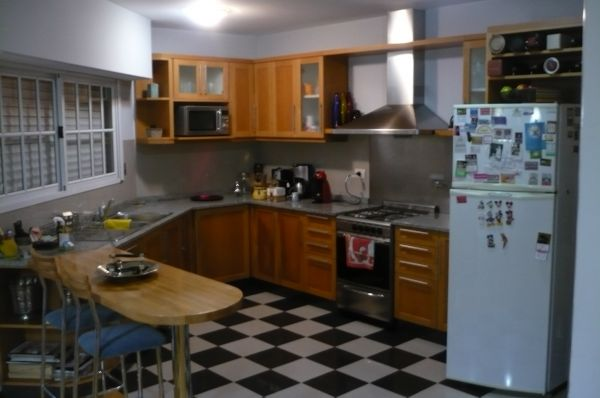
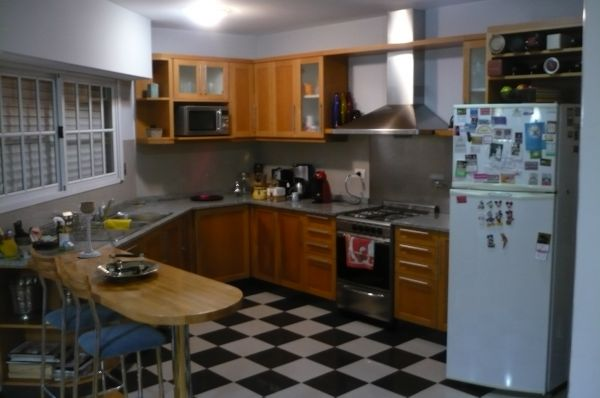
+ candle holder (88, 229)
